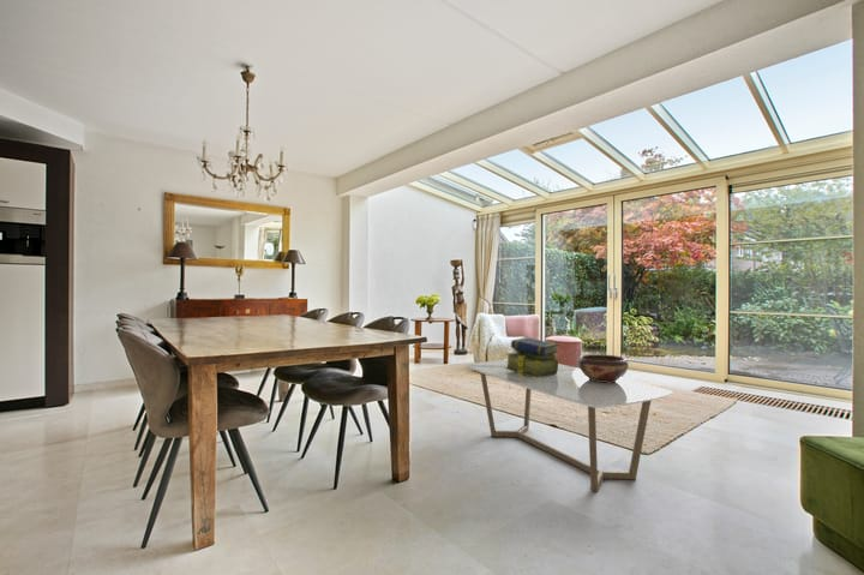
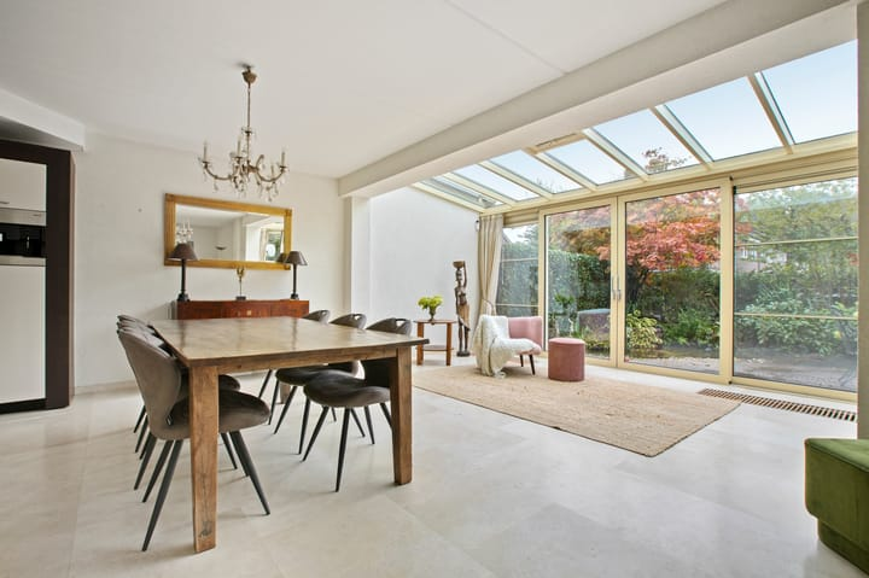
- decorative bowl (601, 367)
- coffee table (559, 397)
- stack of books (533, 355)
